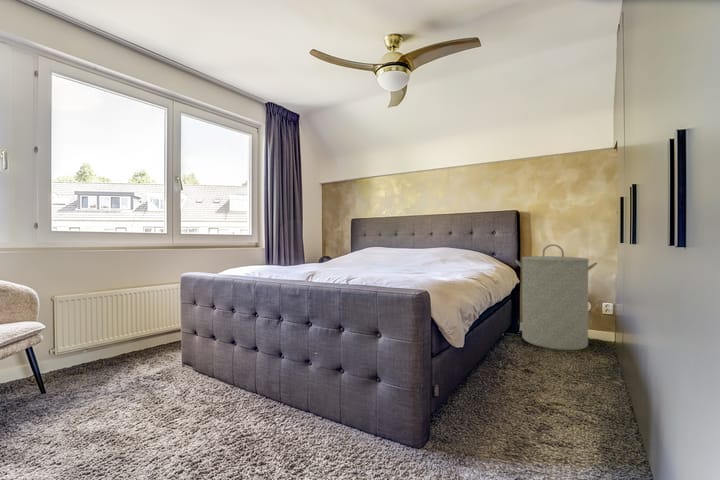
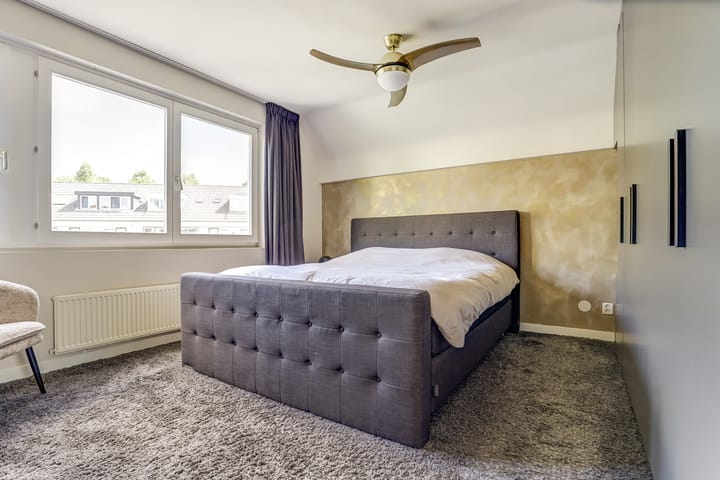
- laundry hamper (553, 292)
